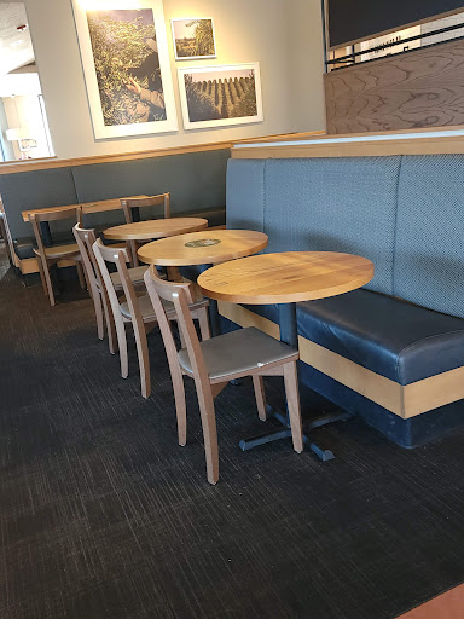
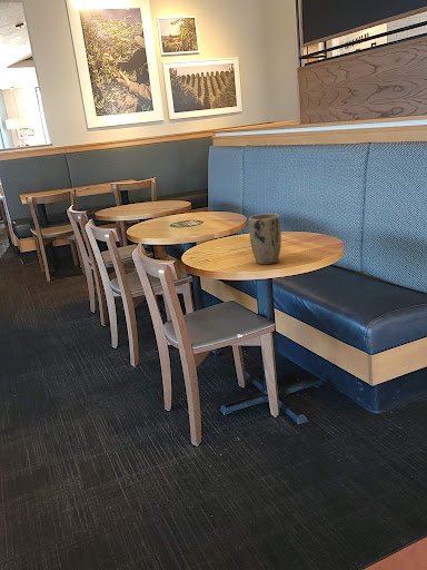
+ plant pot (265, 238)
